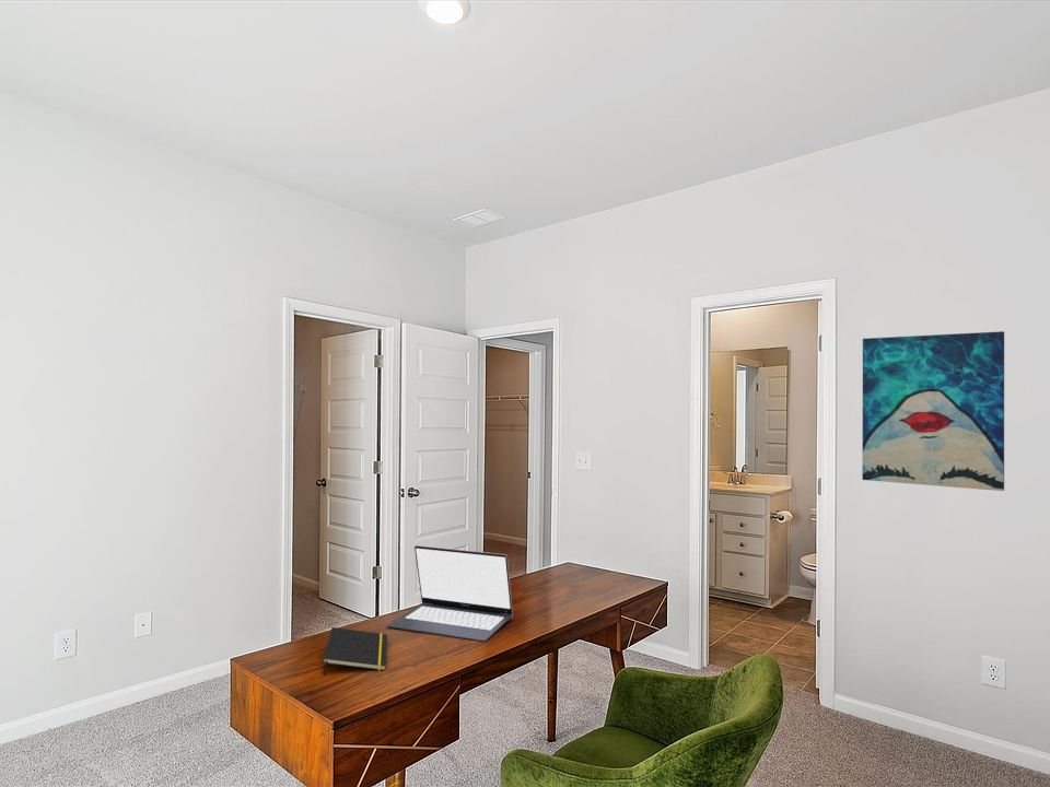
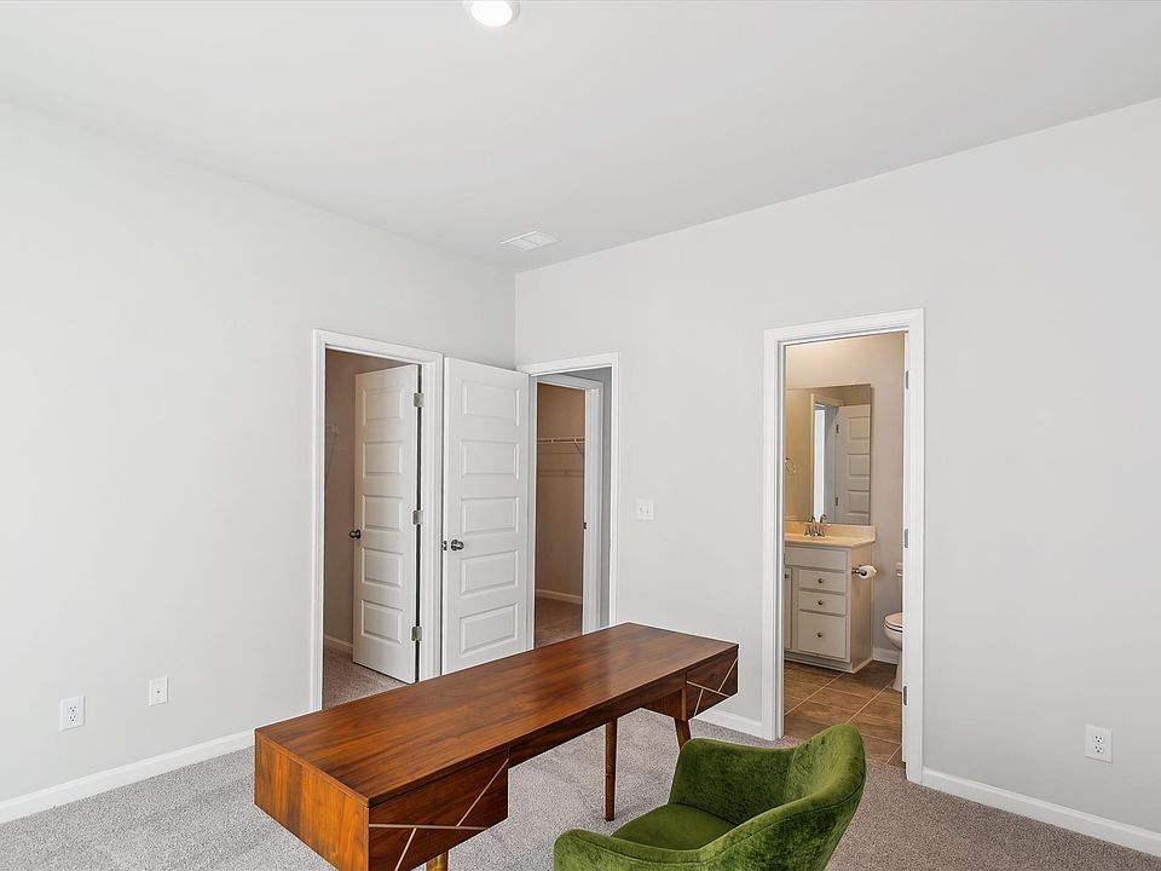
- notepad (357, 647)
- laptop (451, 588)
- wall art (929, 410)
